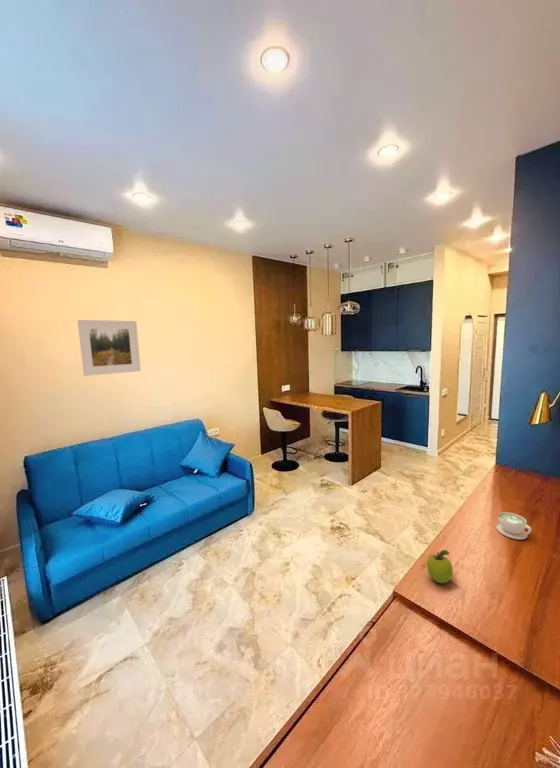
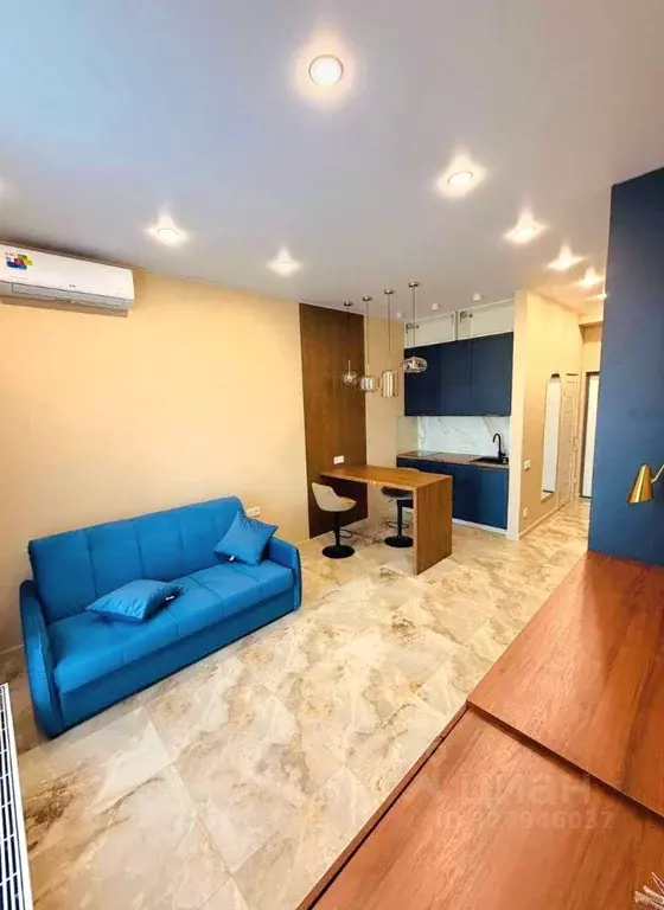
- fruit (440, 565)
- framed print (111, 347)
- coffee cup (513, 525)
